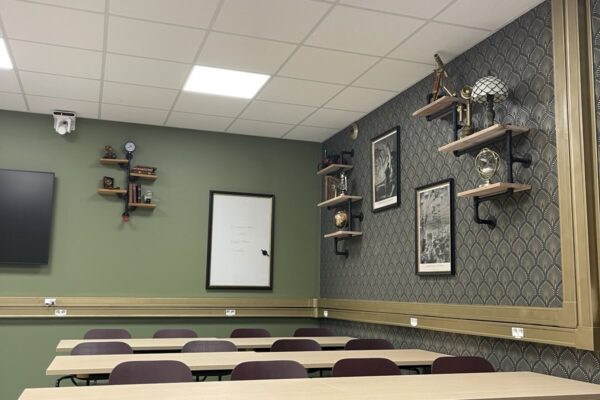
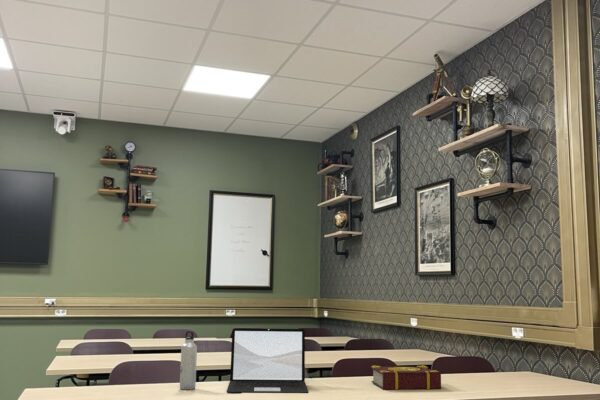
+ book (406, 377)
+ laptop (268, 359)
+ water bottle (188, 359)
